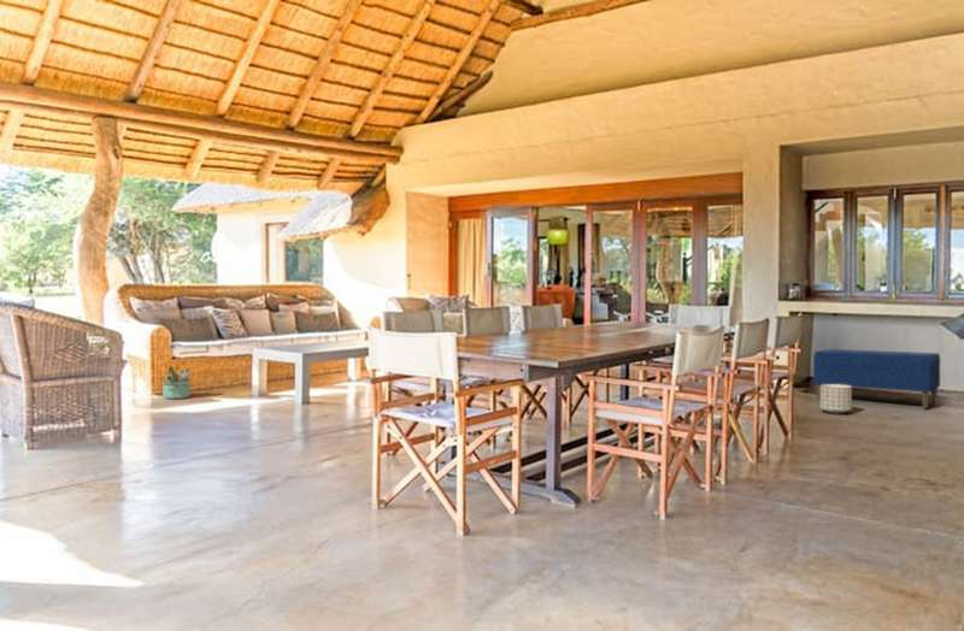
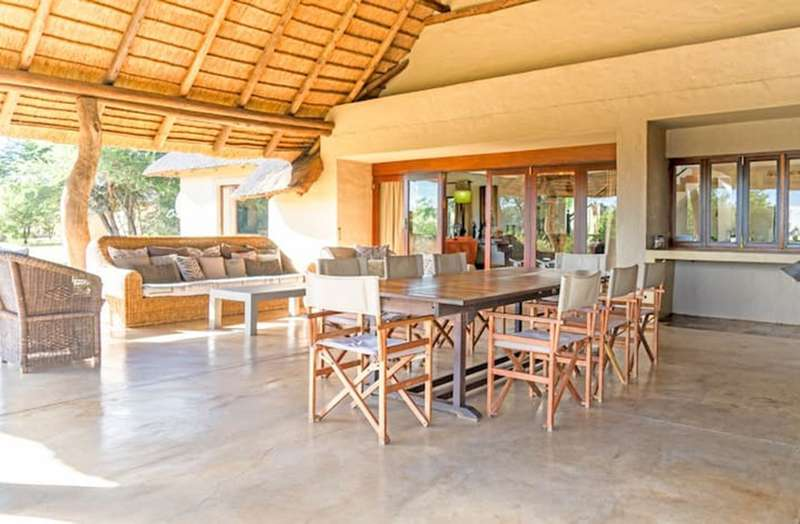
- bench (875, 376)
- planter (835, 399)
- decorative plant (175, 382)
